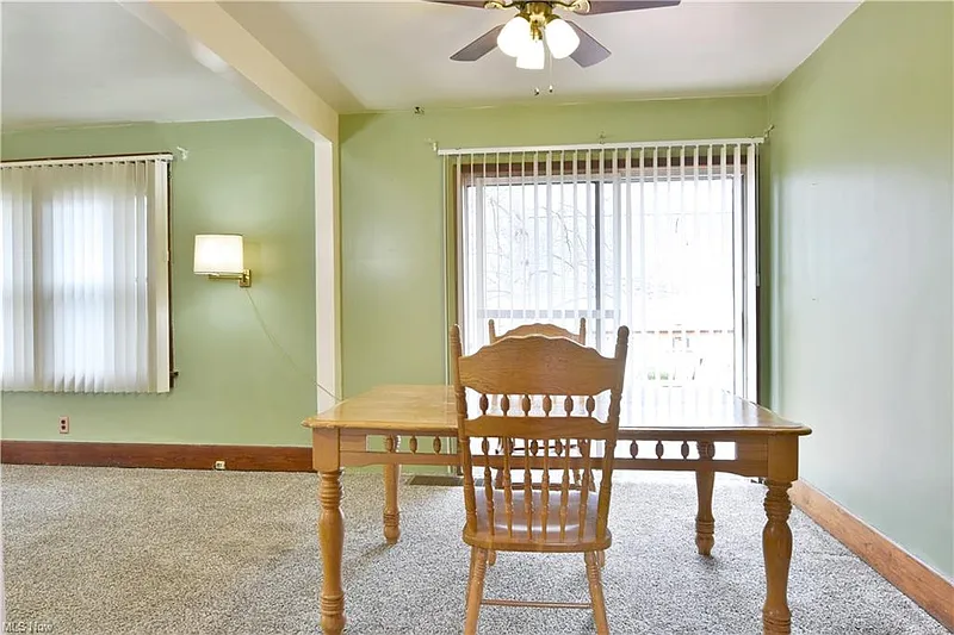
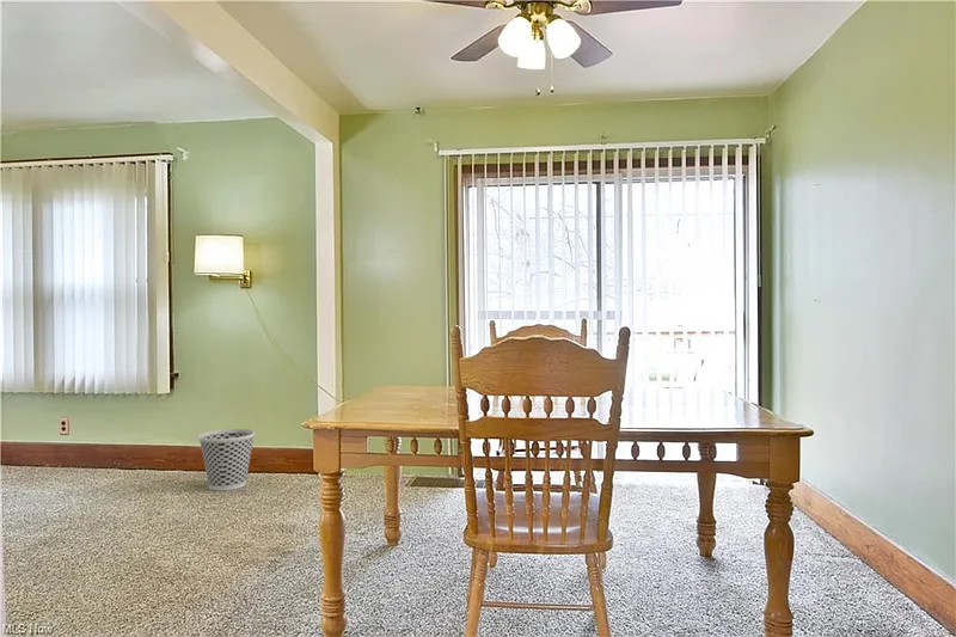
+ wastebasket (227, 459)
